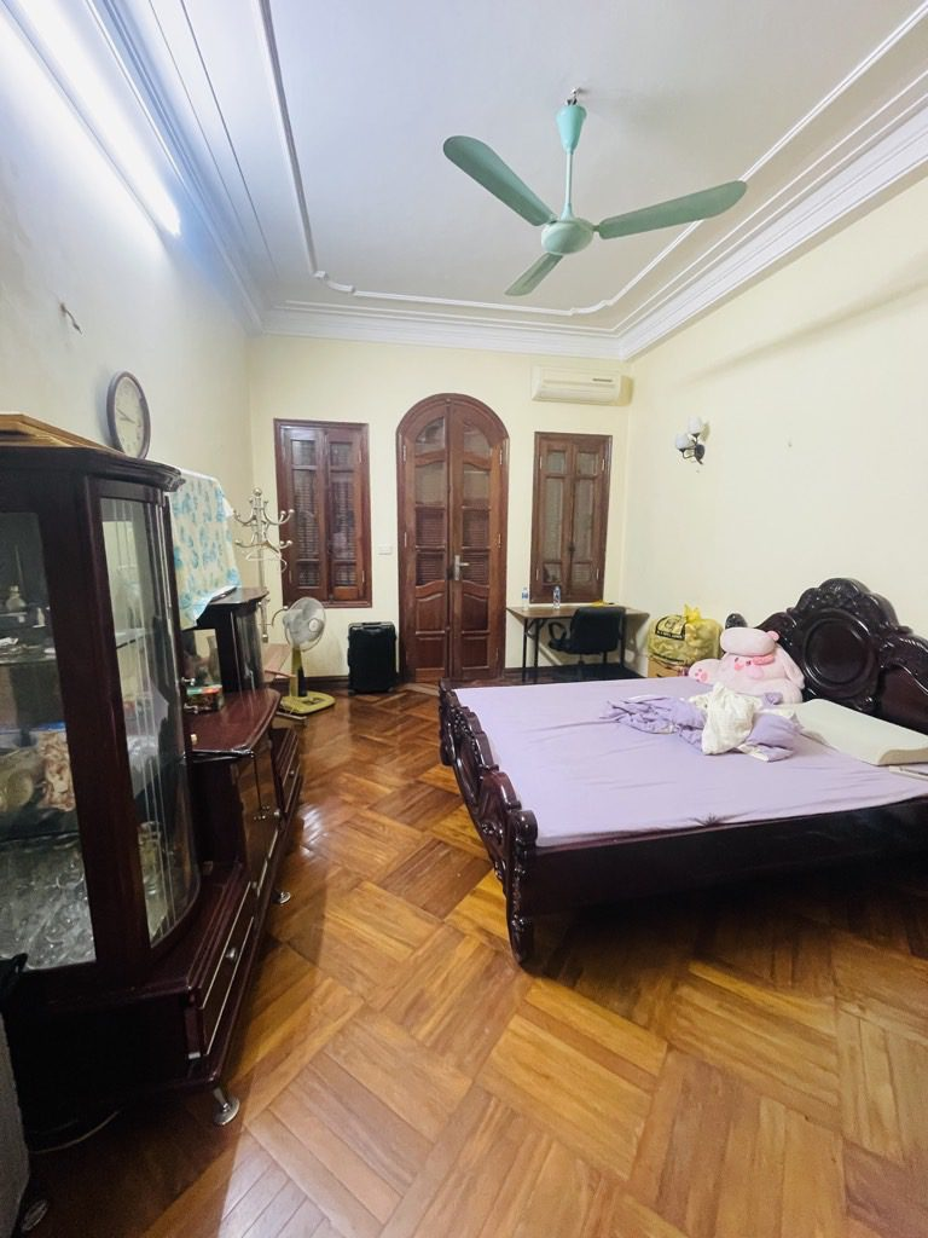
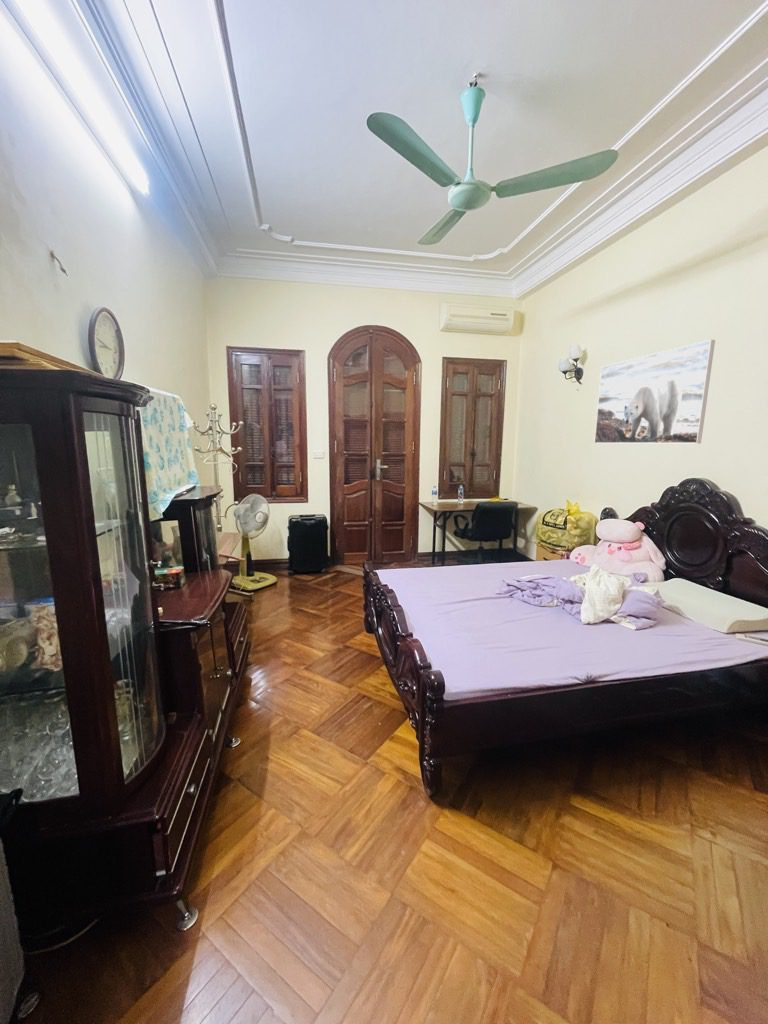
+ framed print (644, 400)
